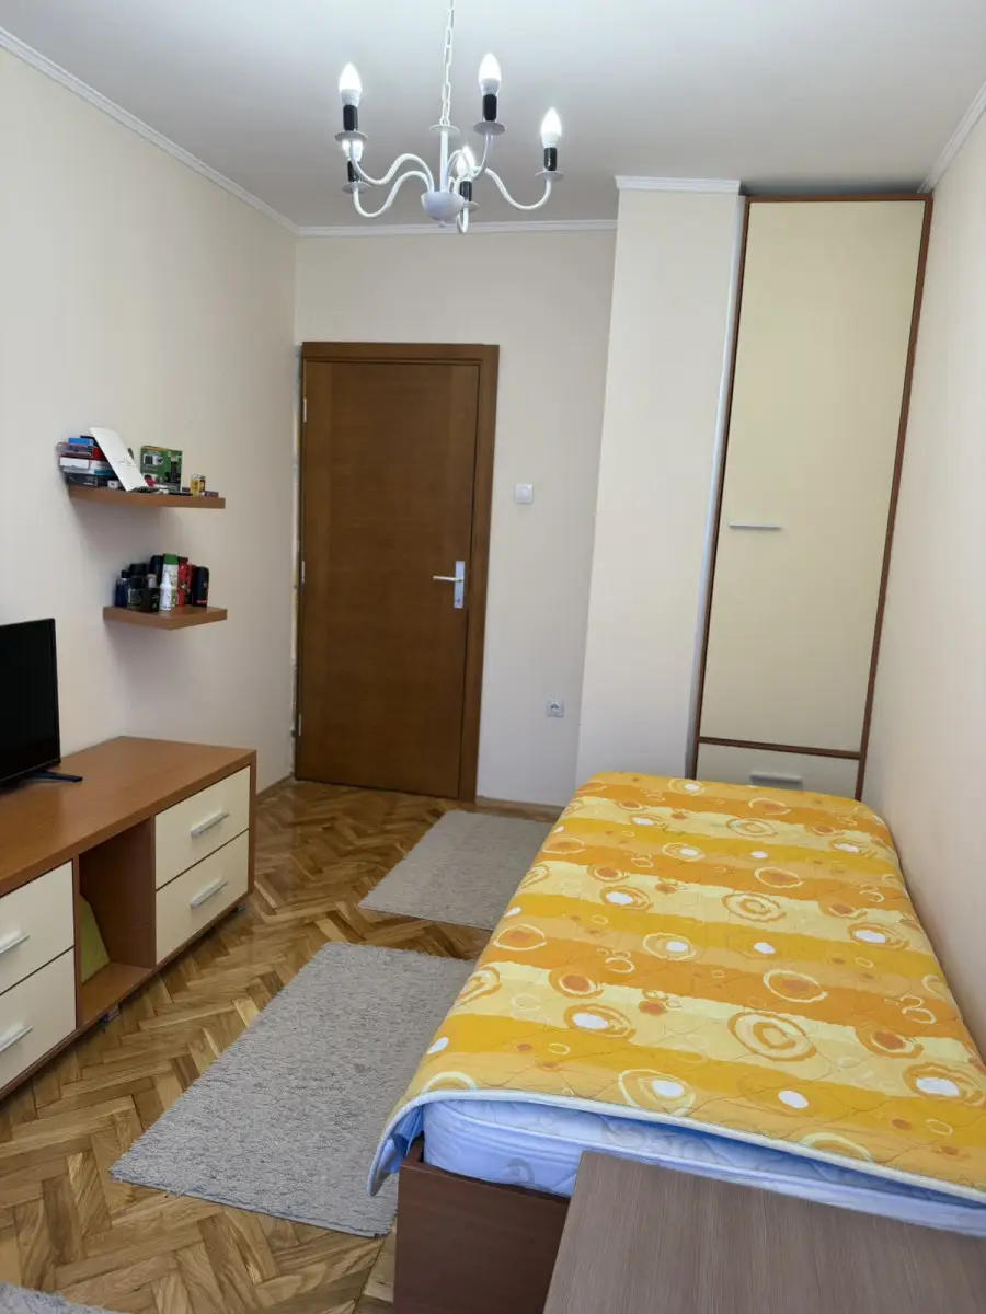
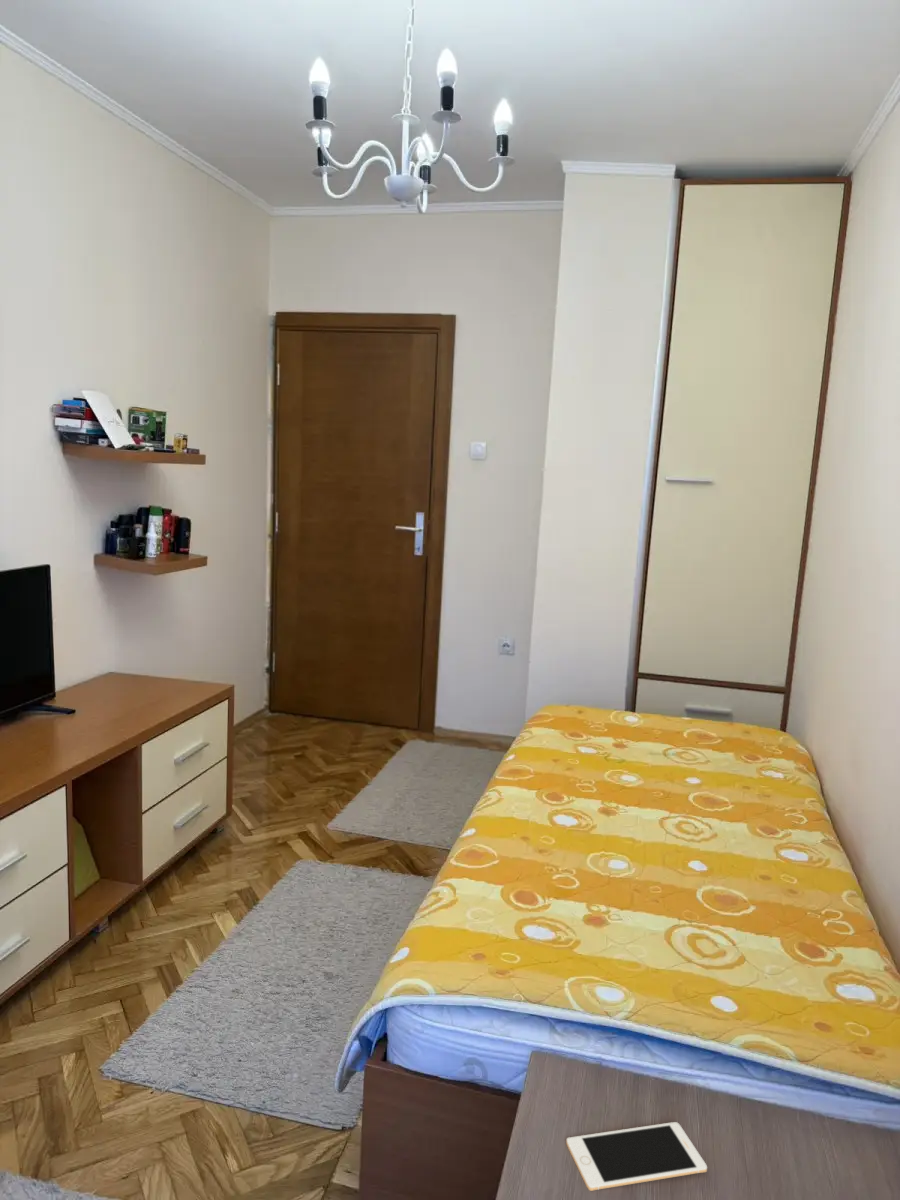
+ cell phone (635, 1154)
